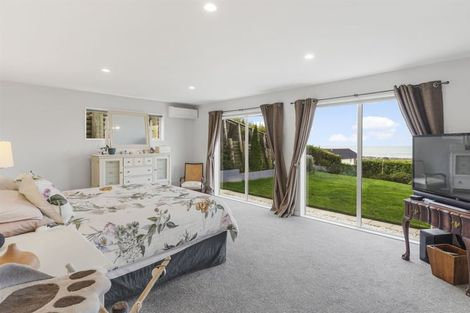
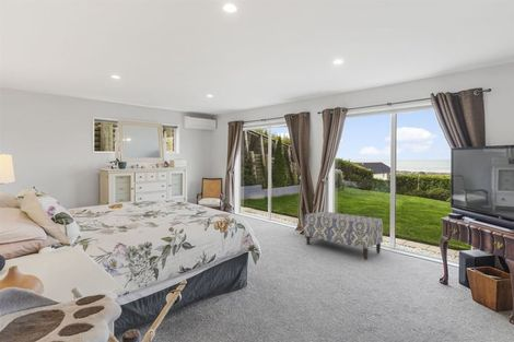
+ bench (341, 232)
